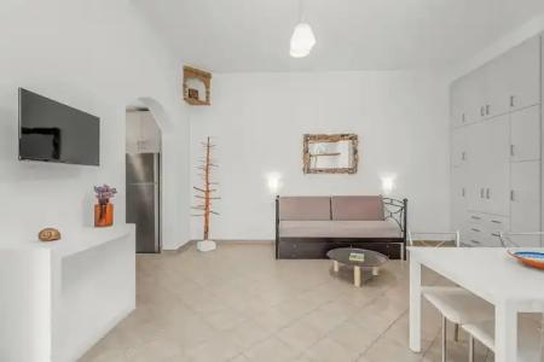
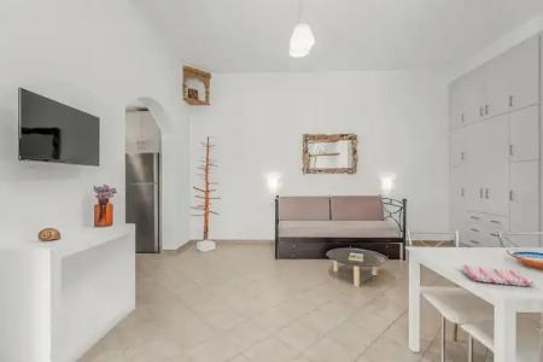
+ dish towel (495, 274)
